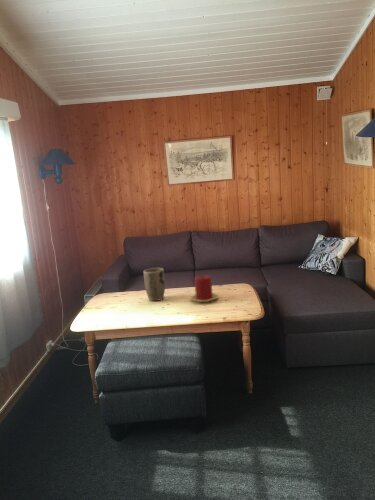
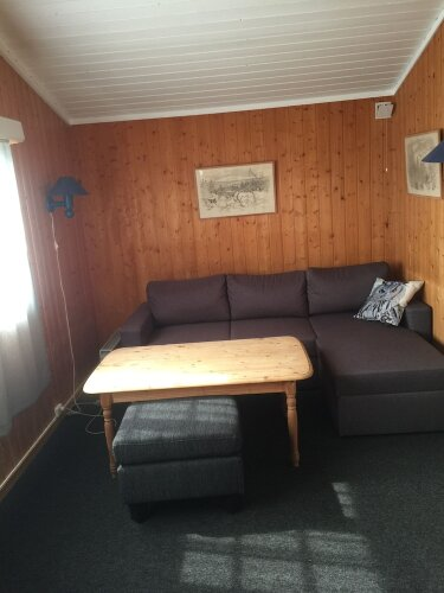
- plant pot (154, 284)
- candle (203, 288)
